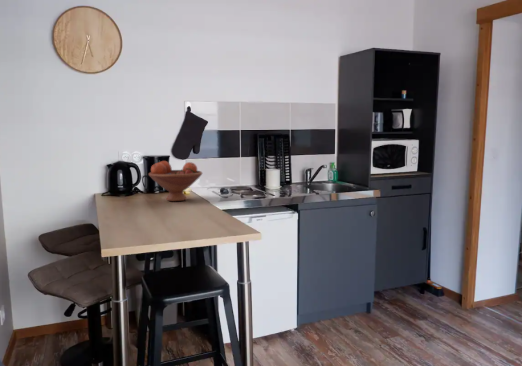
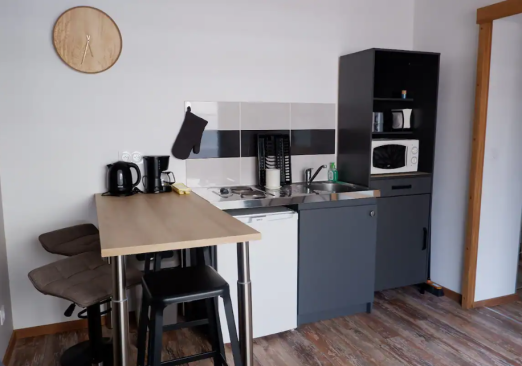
- fruit bowl (175, 180)
